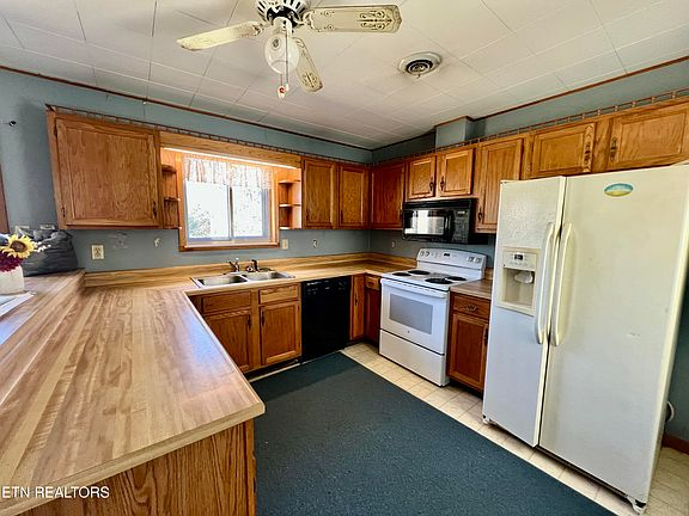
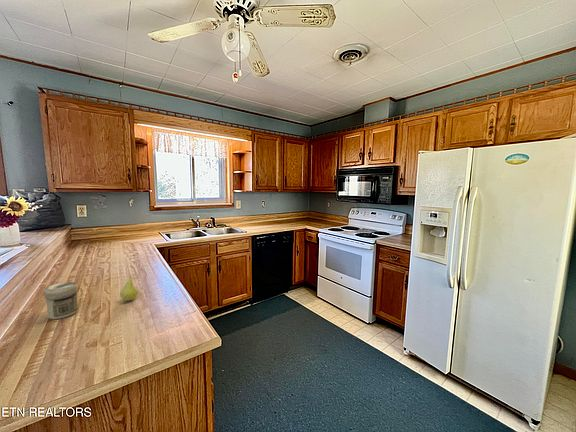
+ fruit (129, 287)
+ jar (62, 299)
